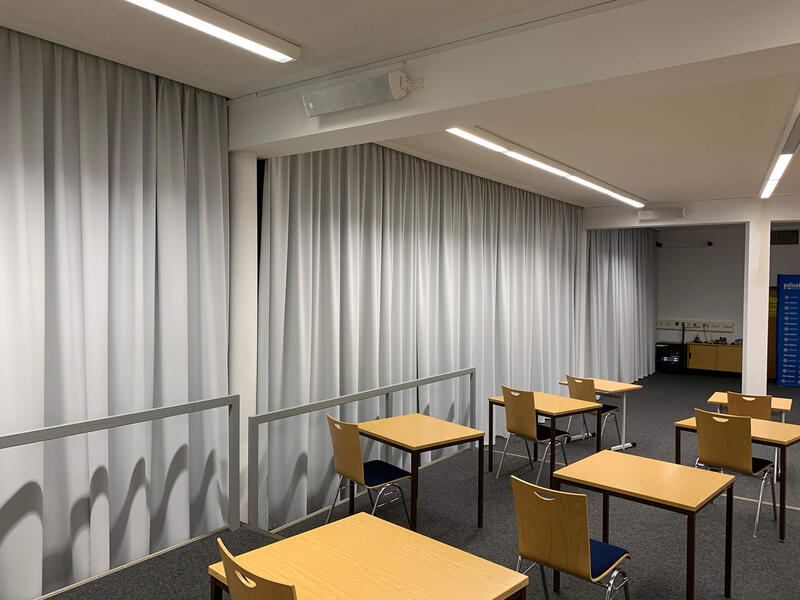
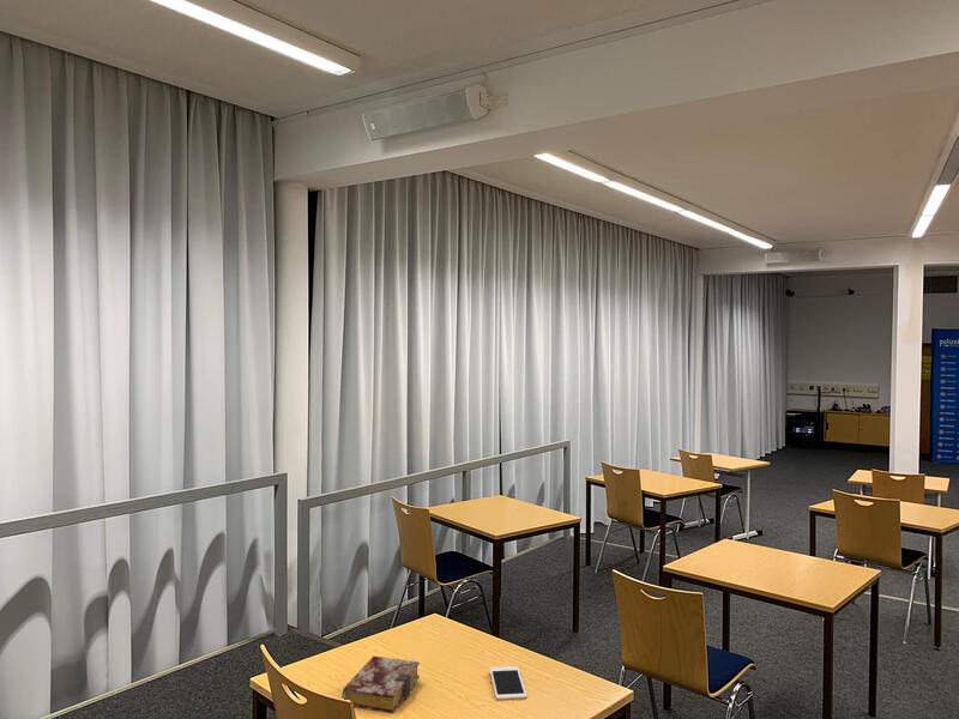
+ cell phone (507, 682)
+ book (382, 683)
